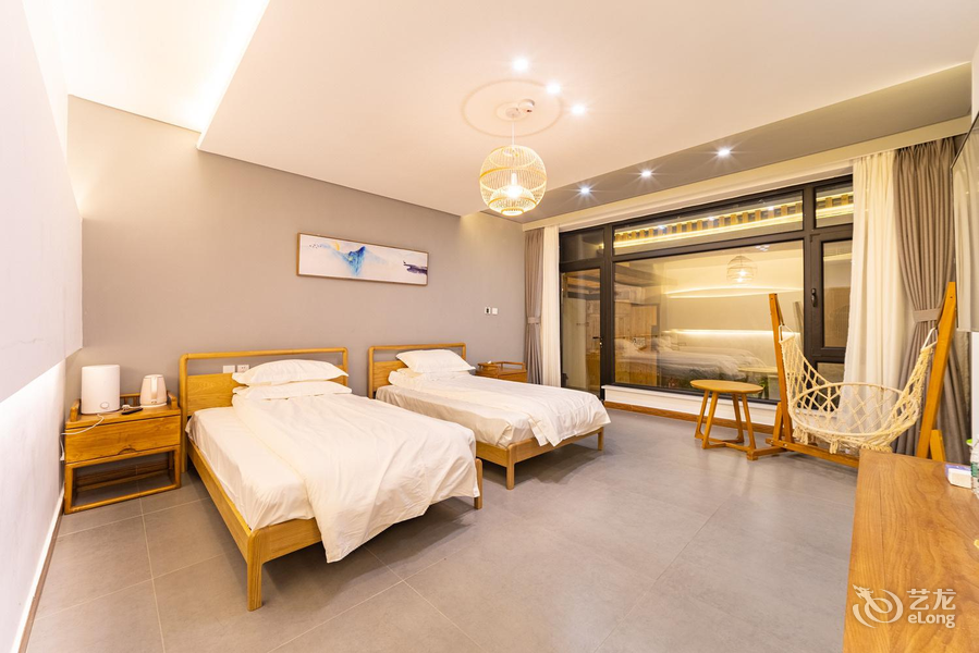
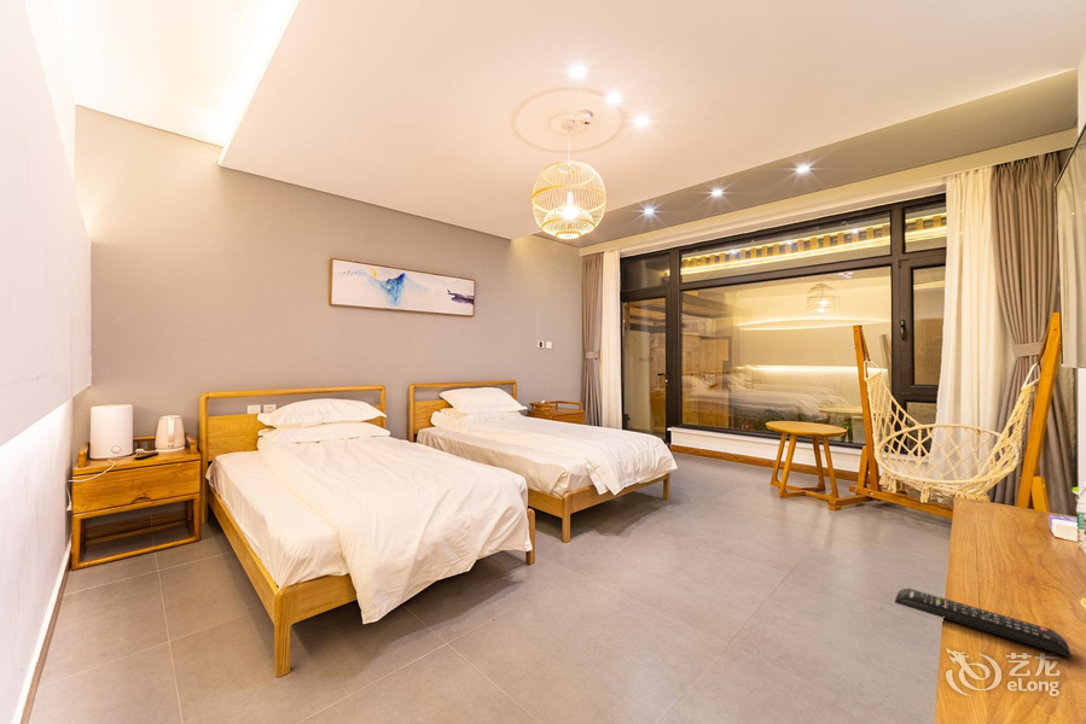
+ remote control (974, 618)
